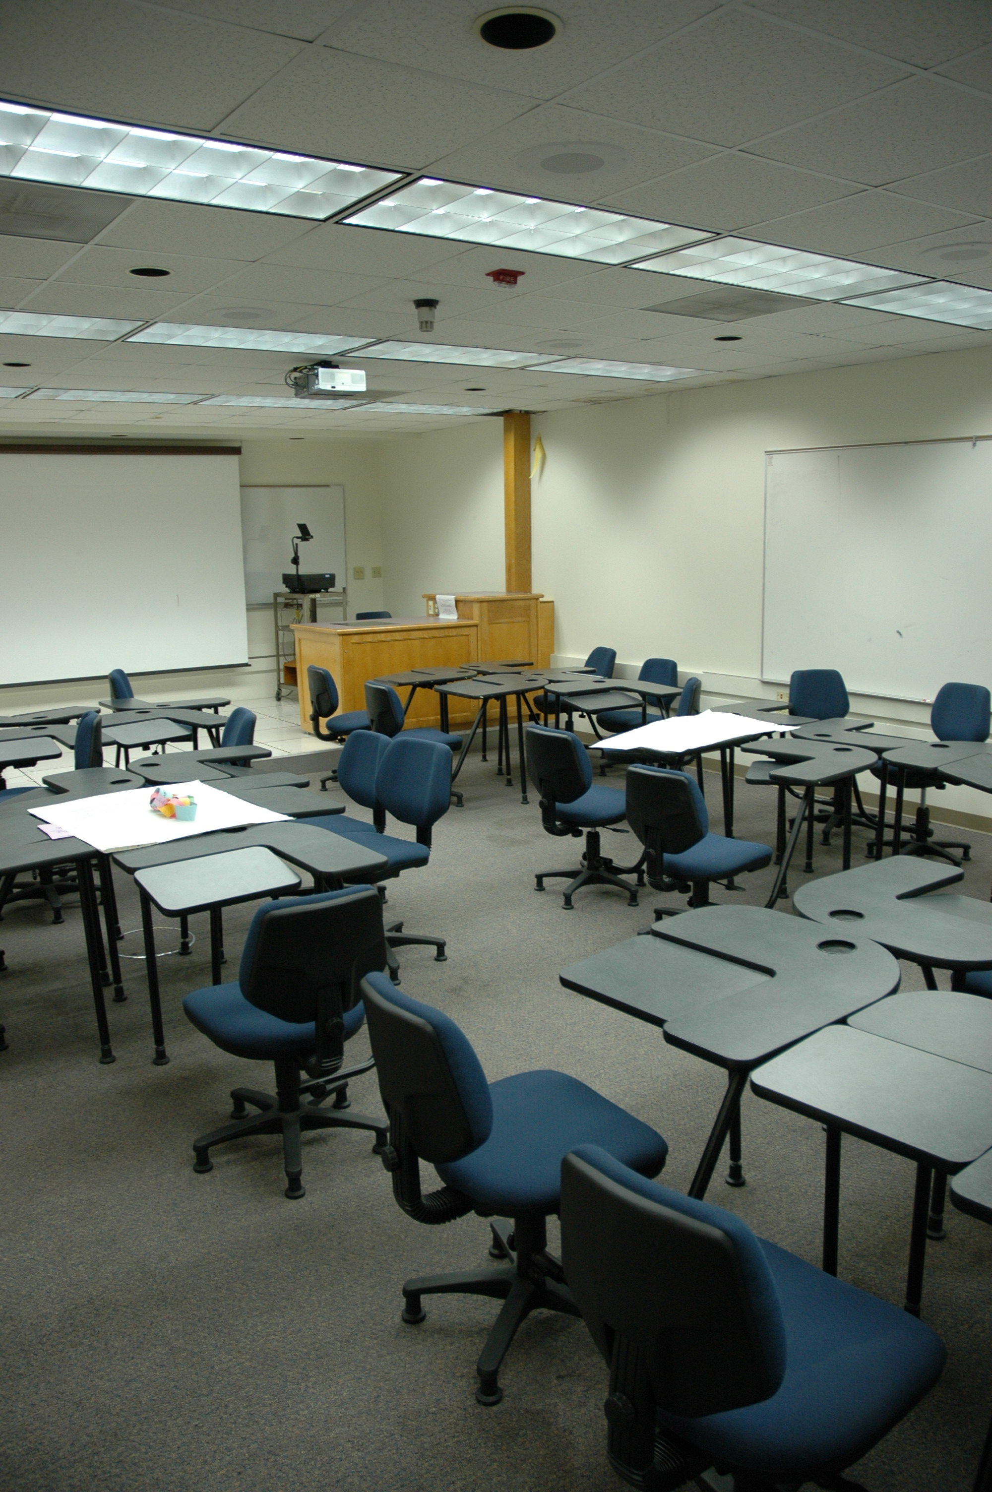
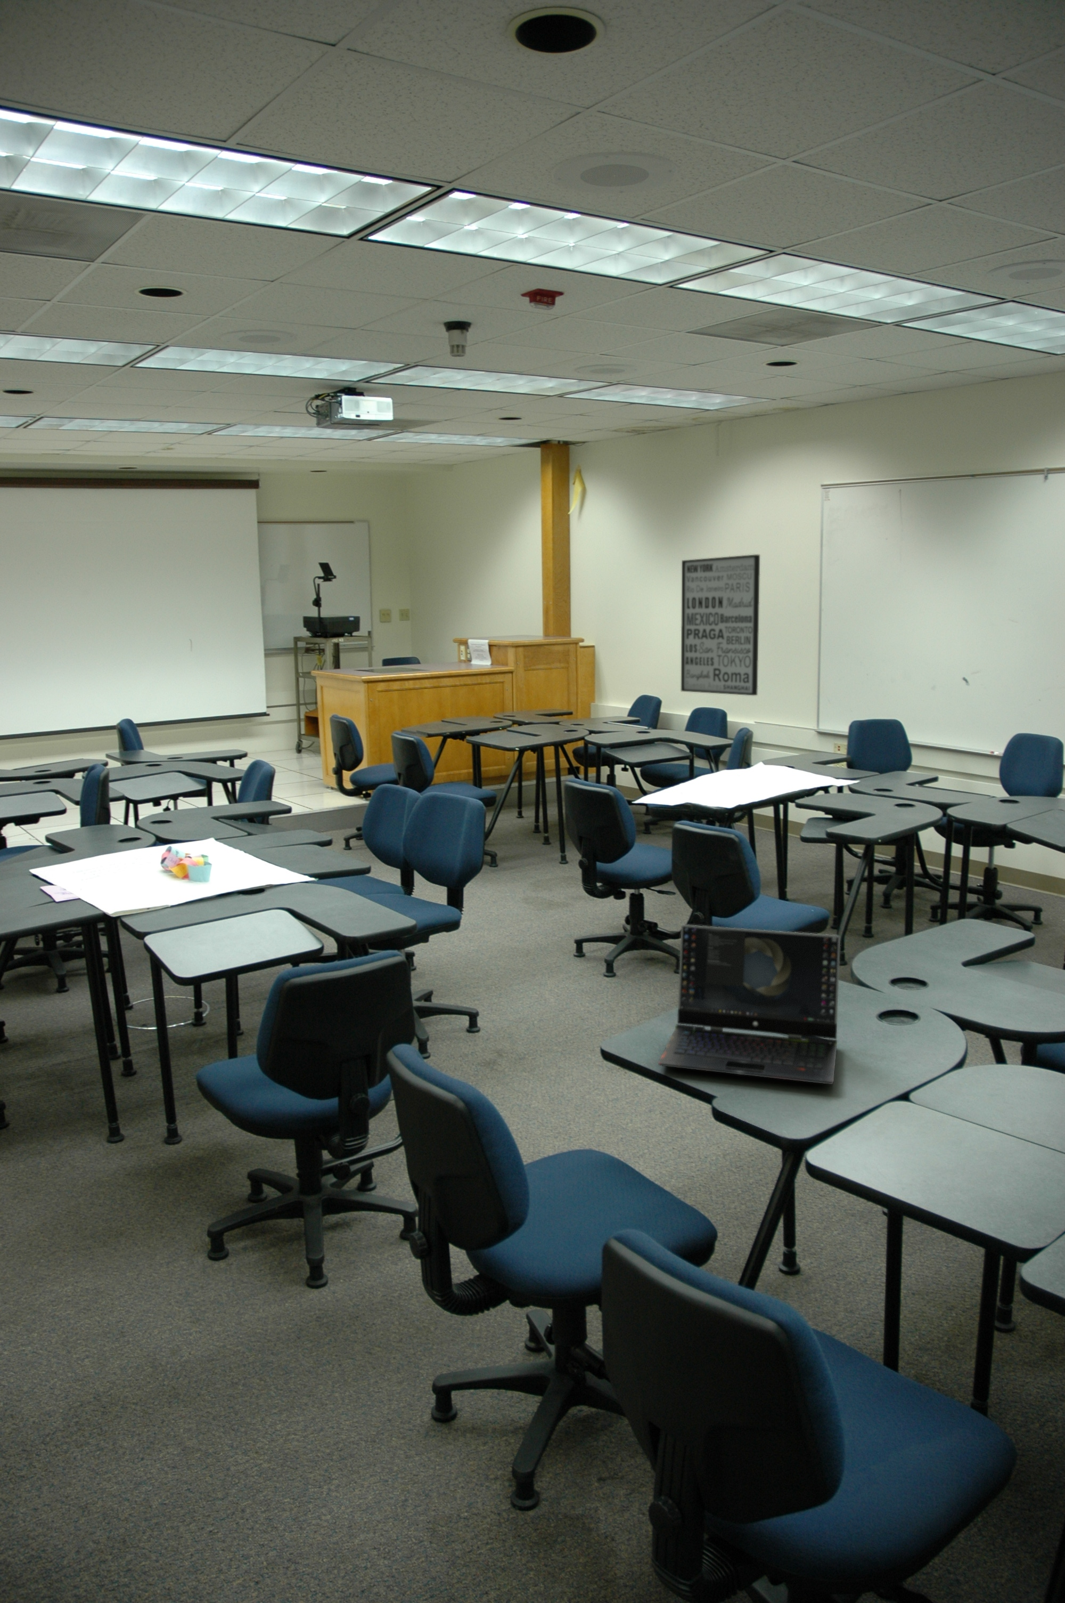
+ wall art (718, 626)
+ laptop computer (751, 1001)
